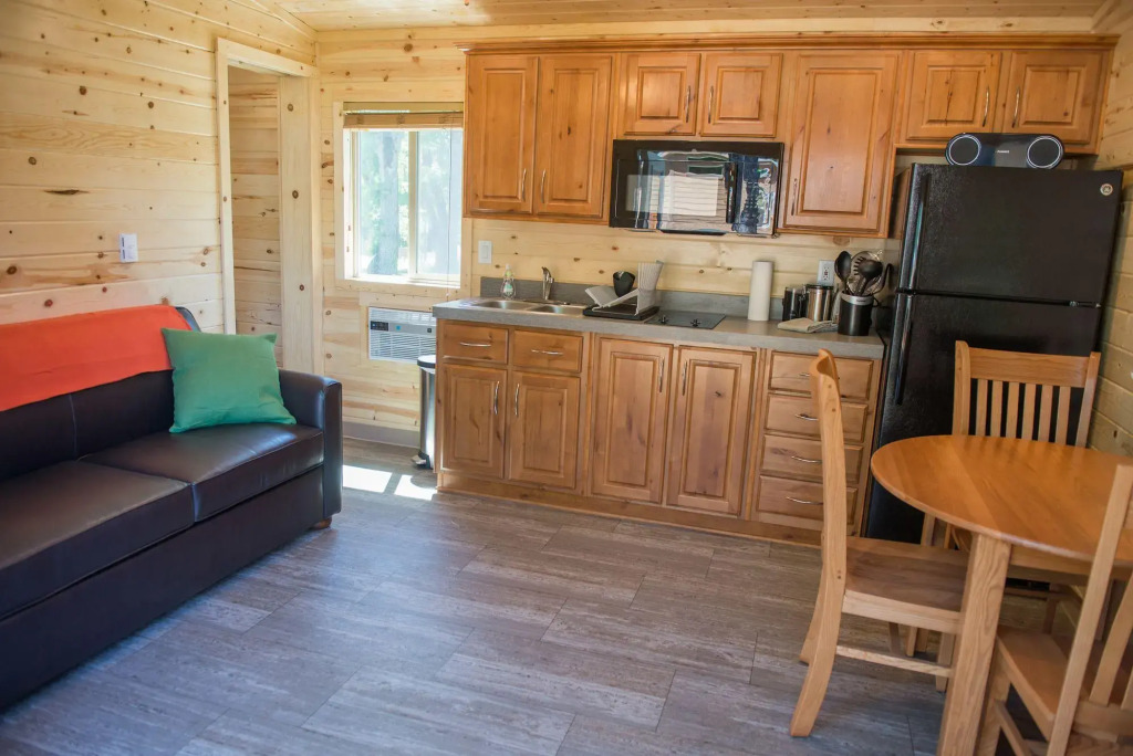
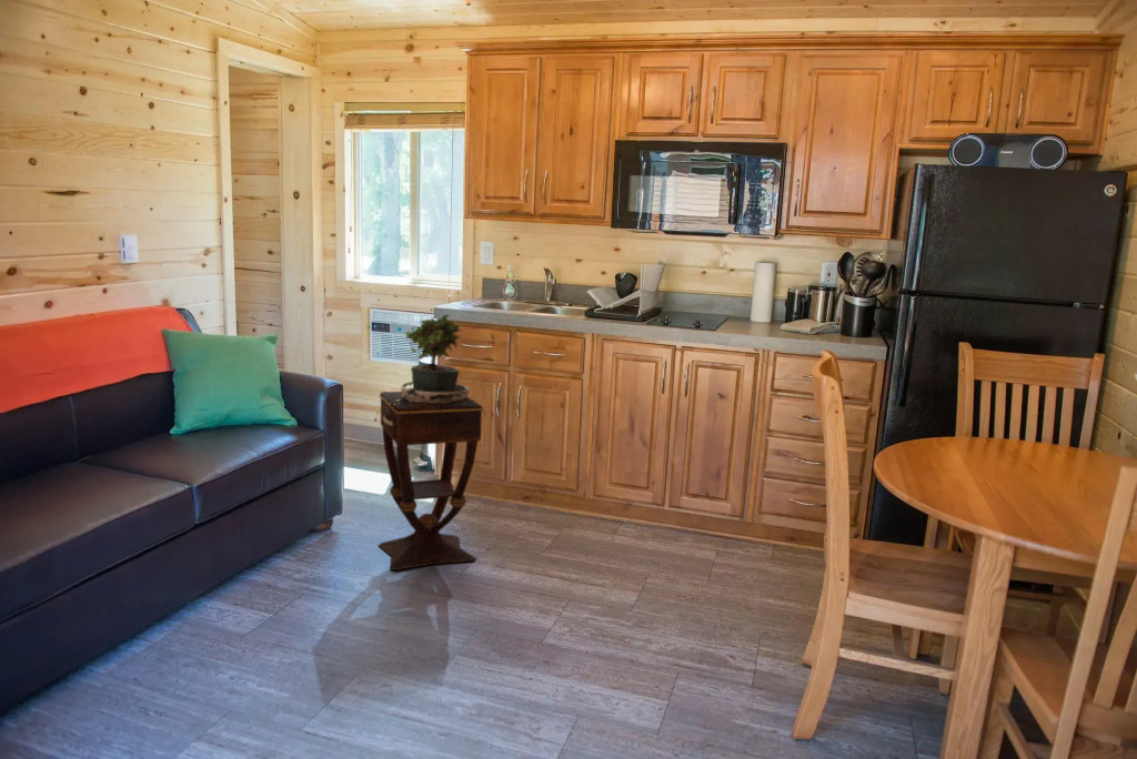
+ side table (426, 480)
+ potted plant (432, 355)
